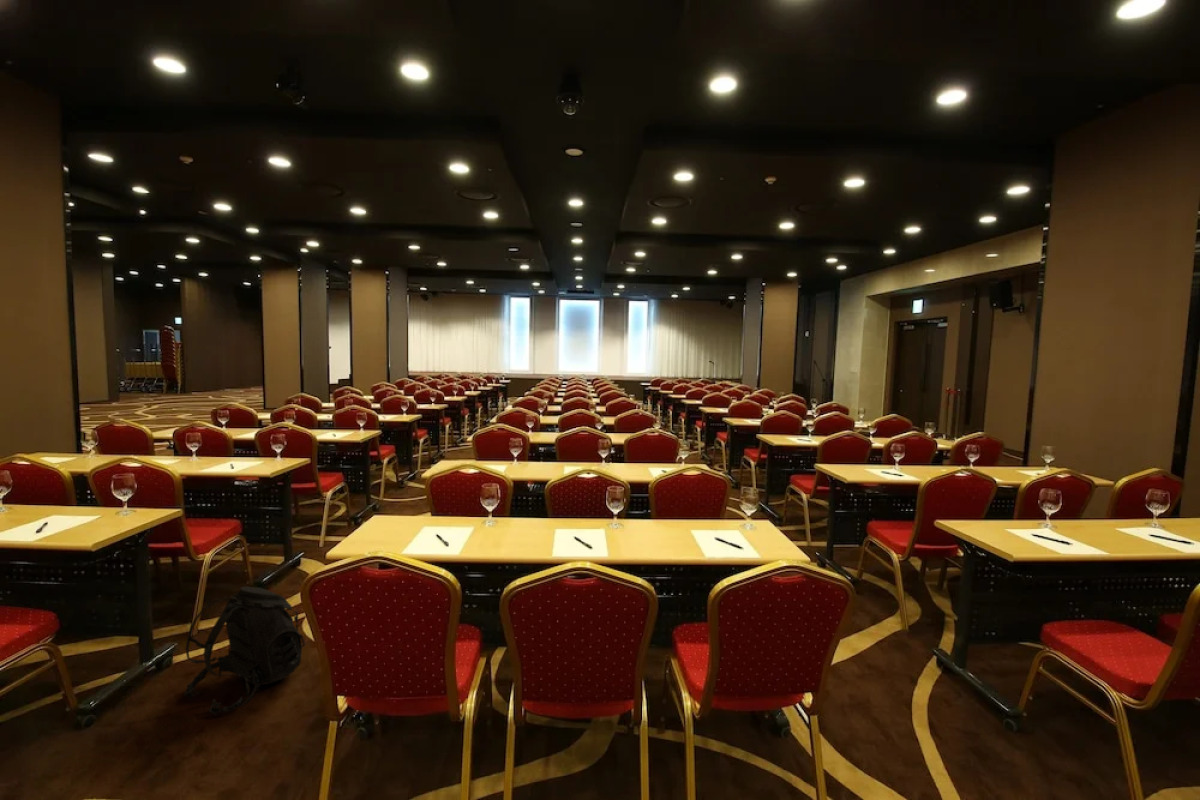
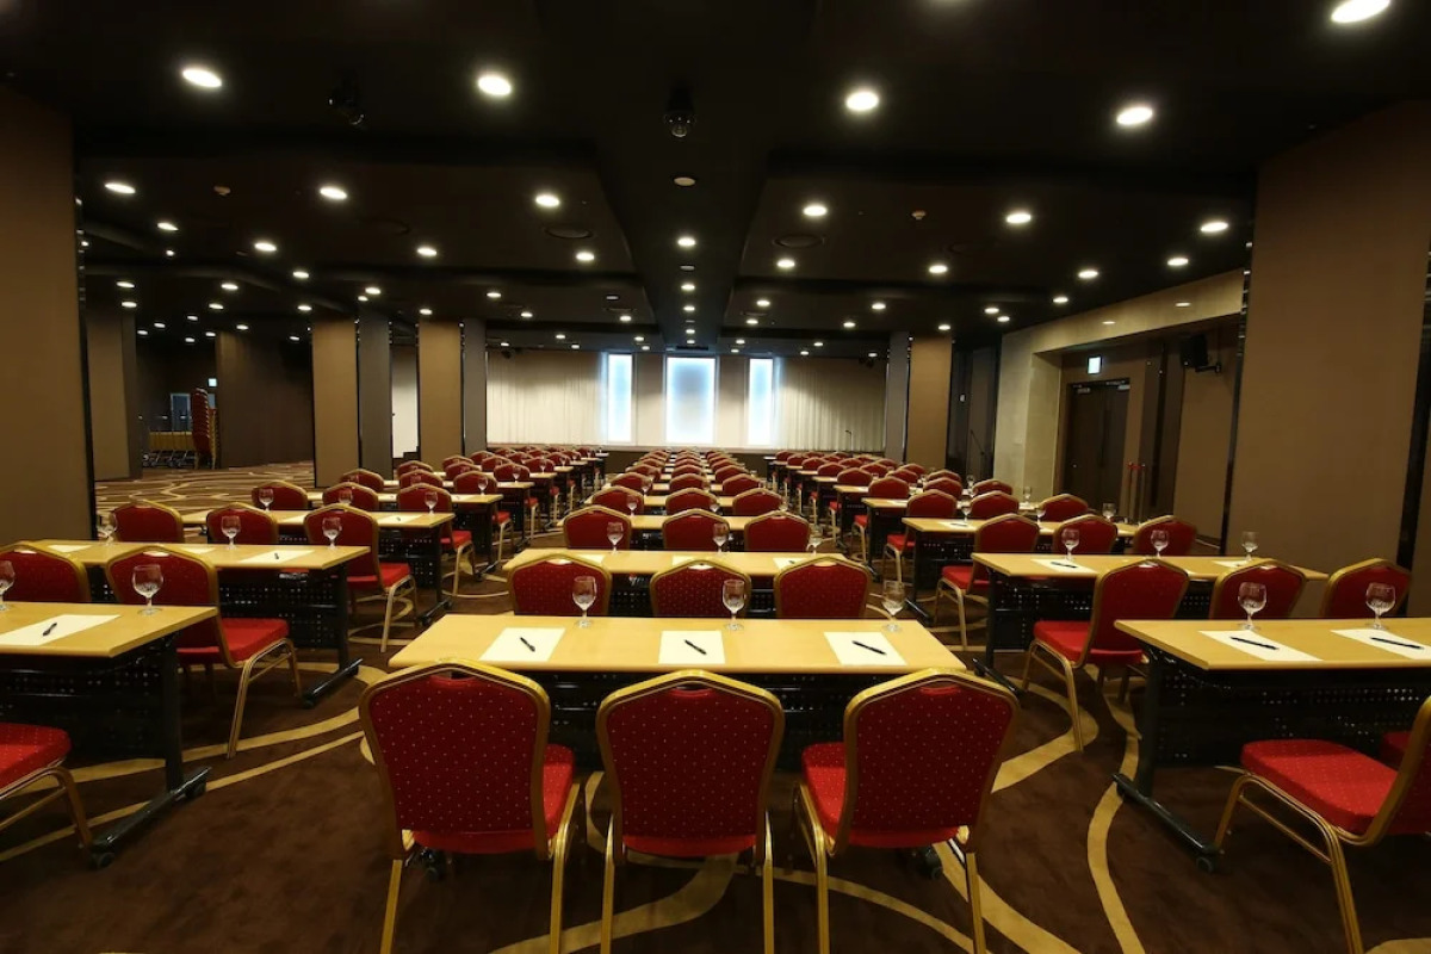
- backpack (249, 636)
